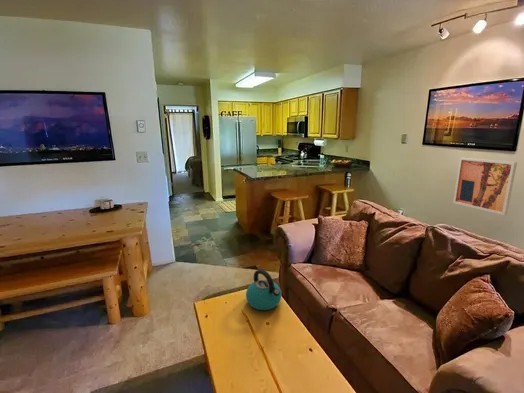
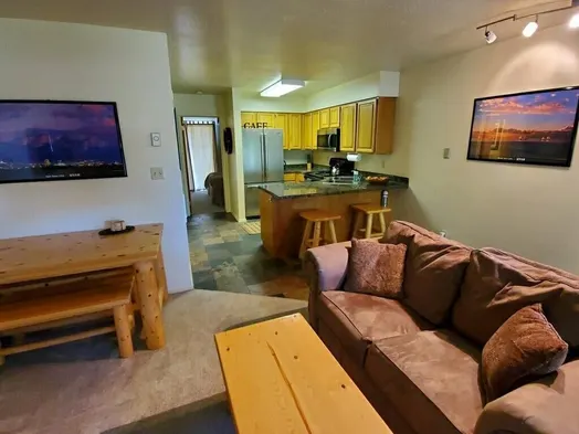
- wall art (482, 184)
- kettle (265, 287)
